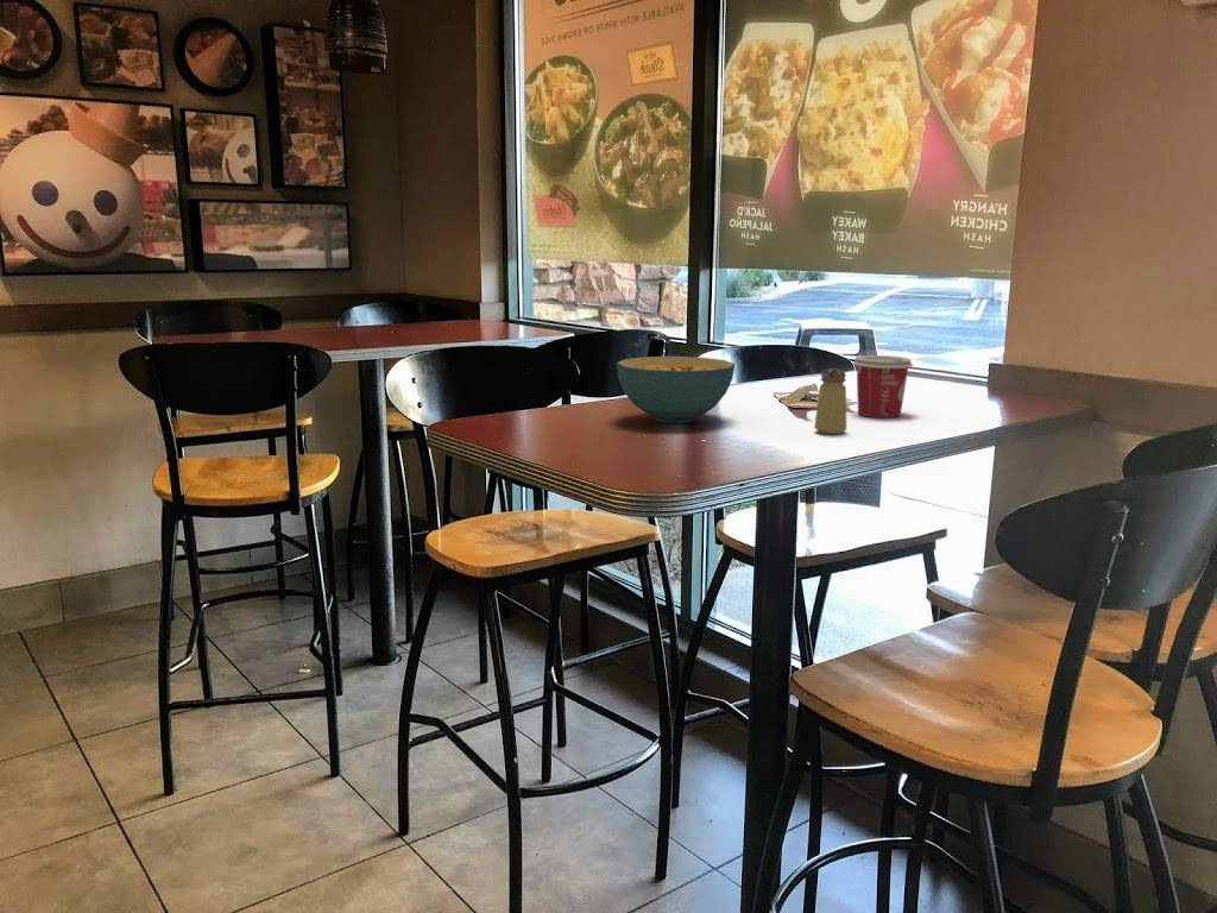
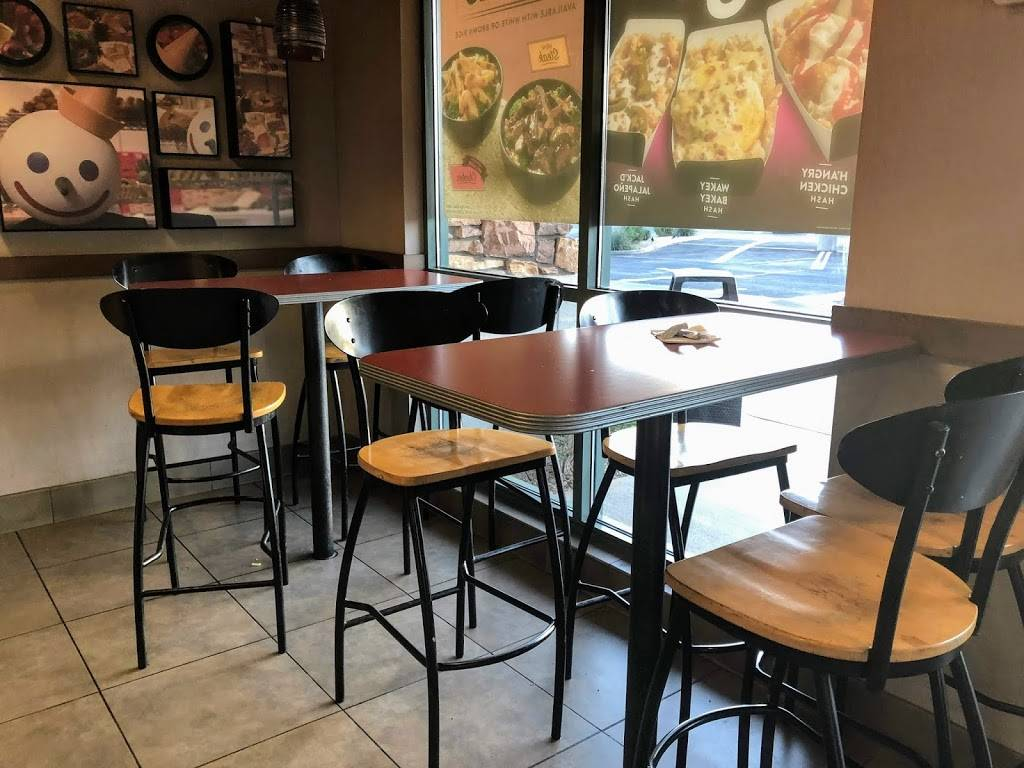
- cup (881, 385)
- saltshaker (832, 399)
- cereal bowl (675, 391)
